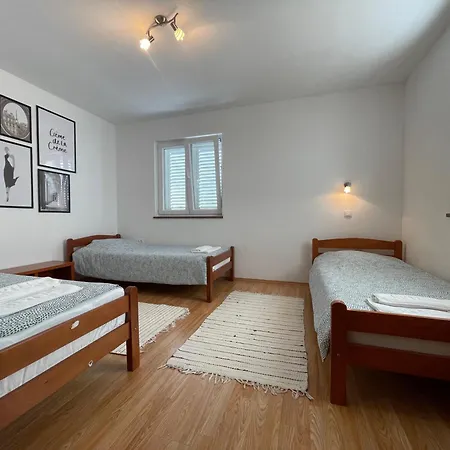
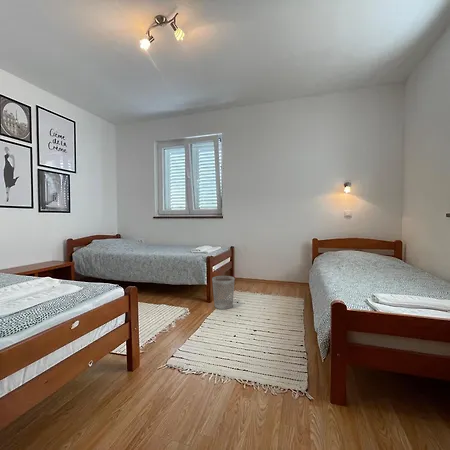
+ wastebasket (223, 292)
